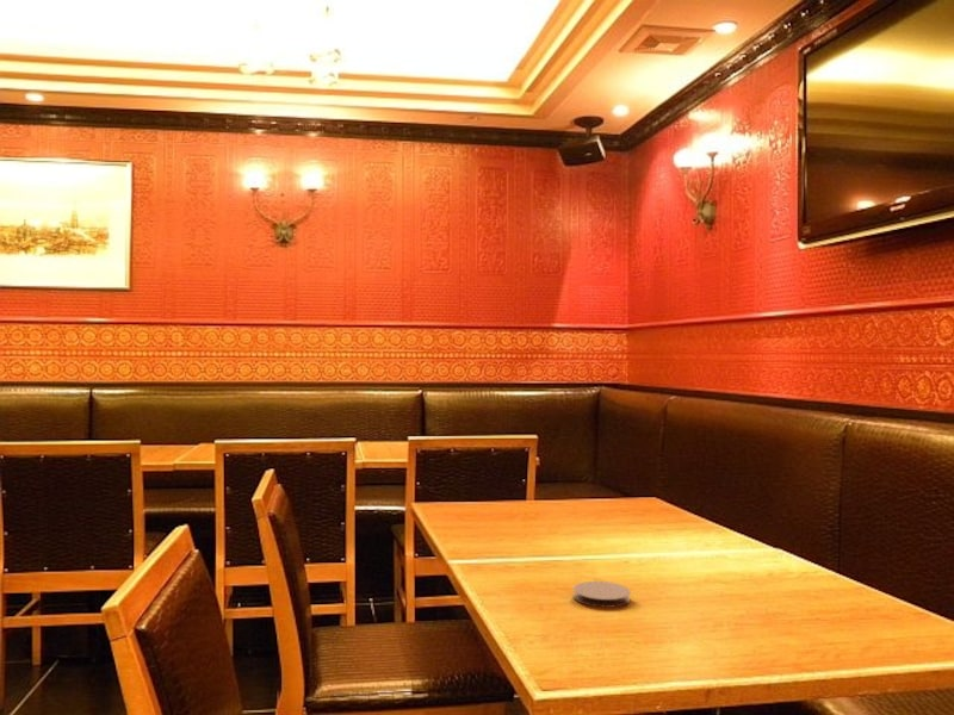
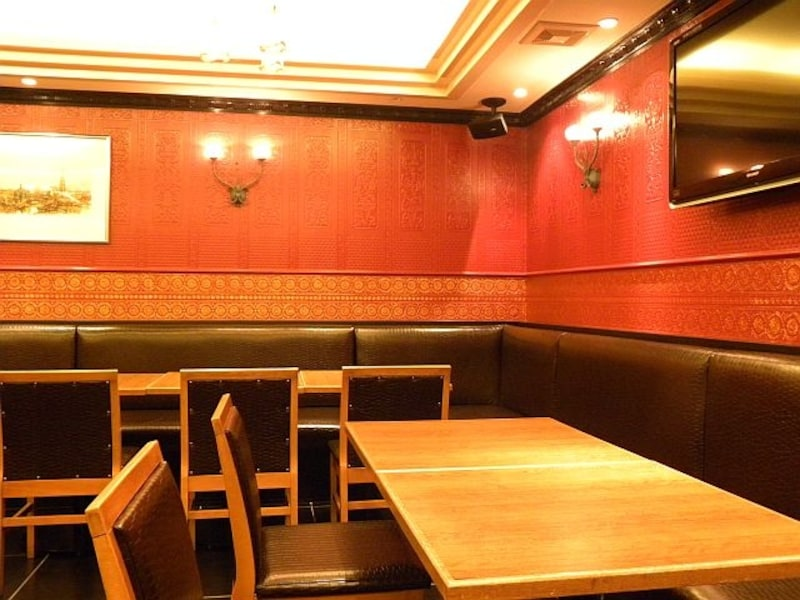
- coaster (601, 593)
